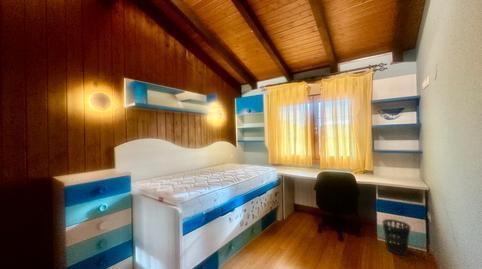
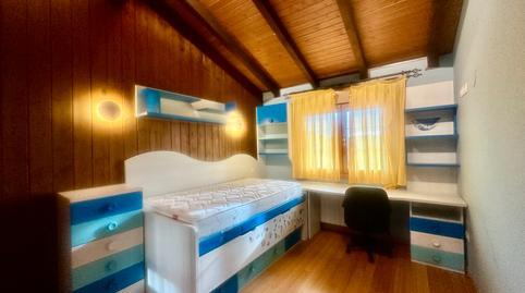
- wastebasket (396, 236)
